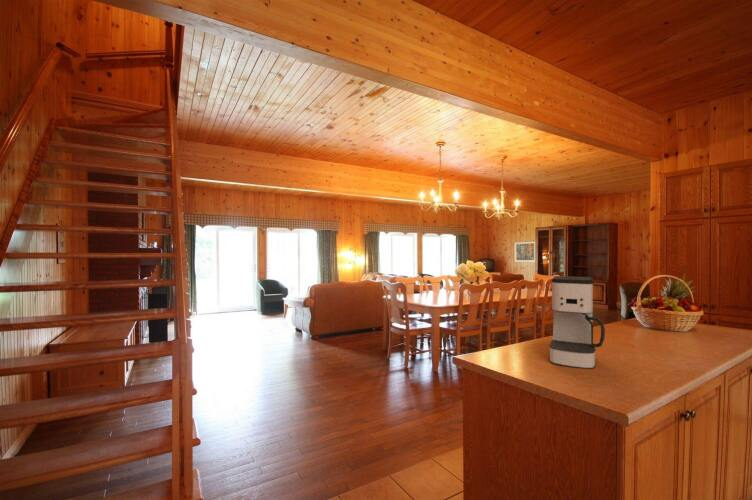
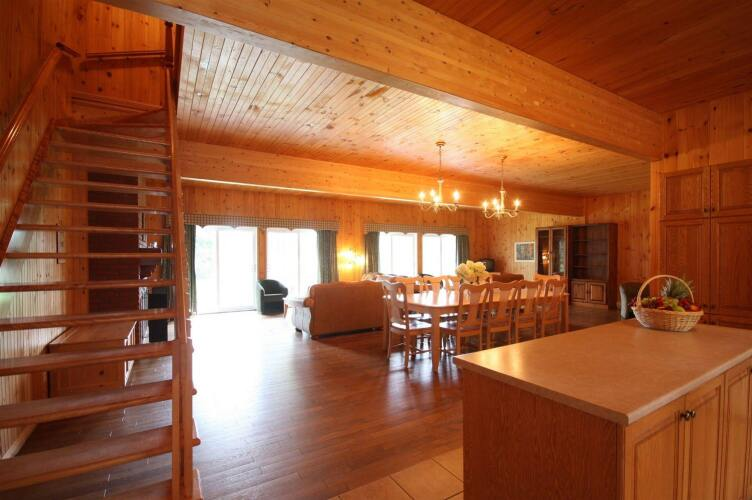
- coffee maker (576, 319)
